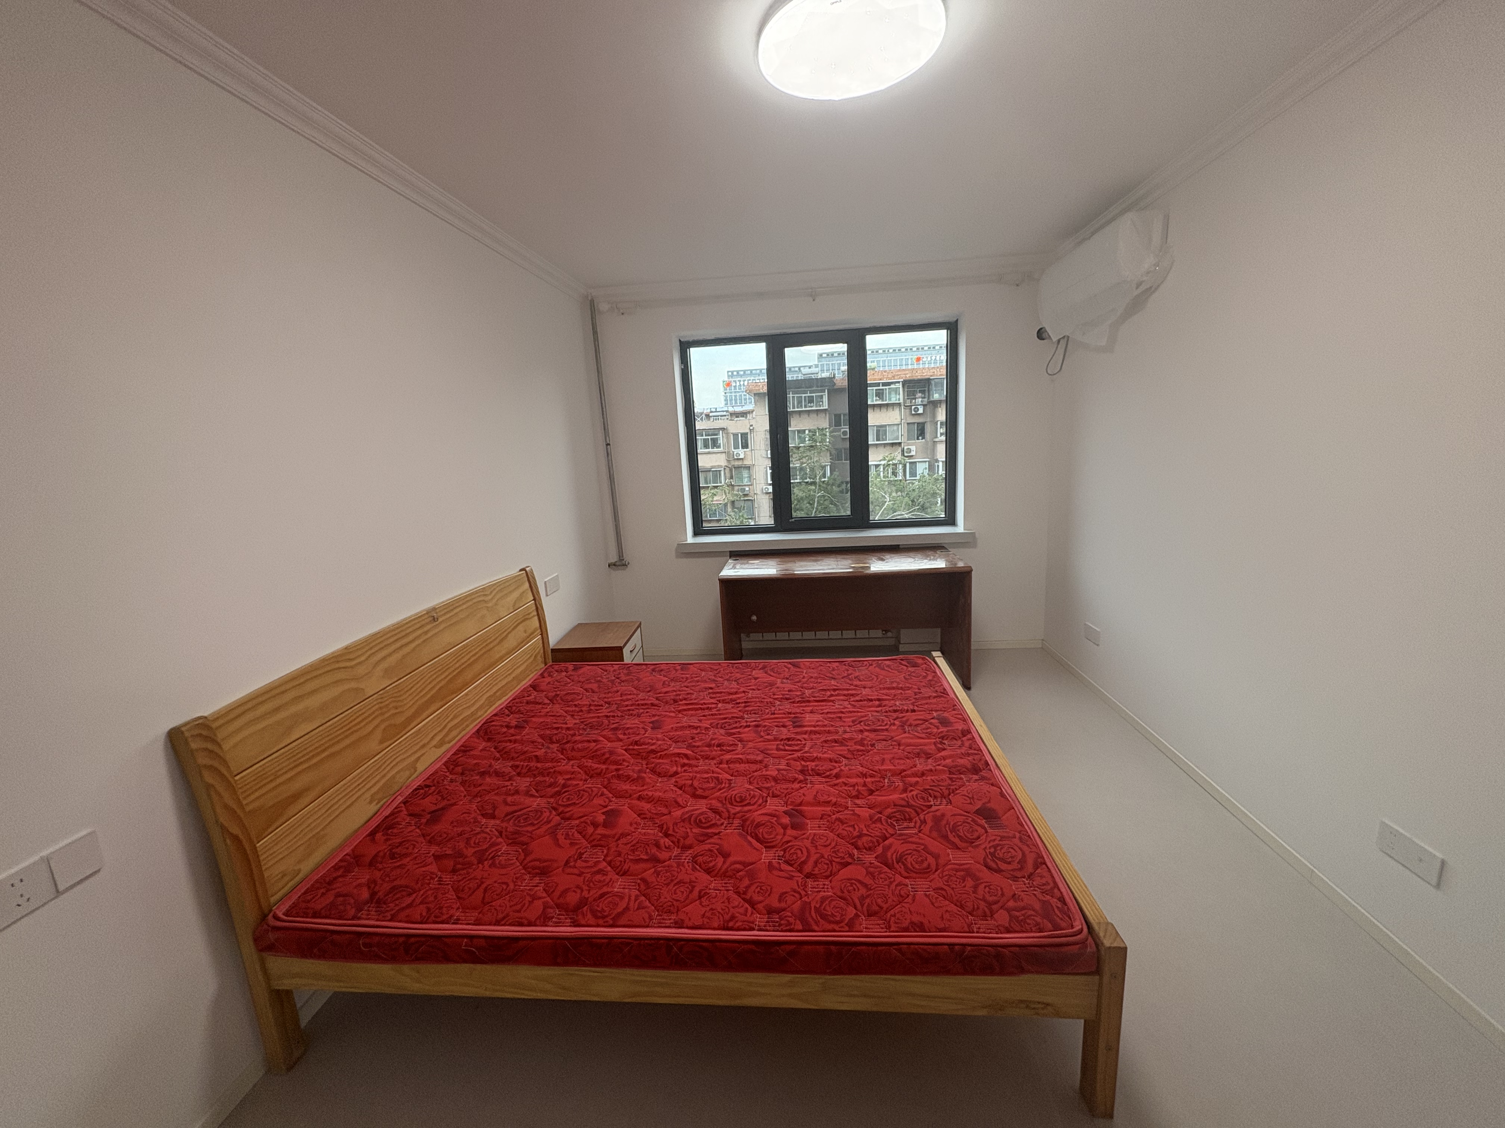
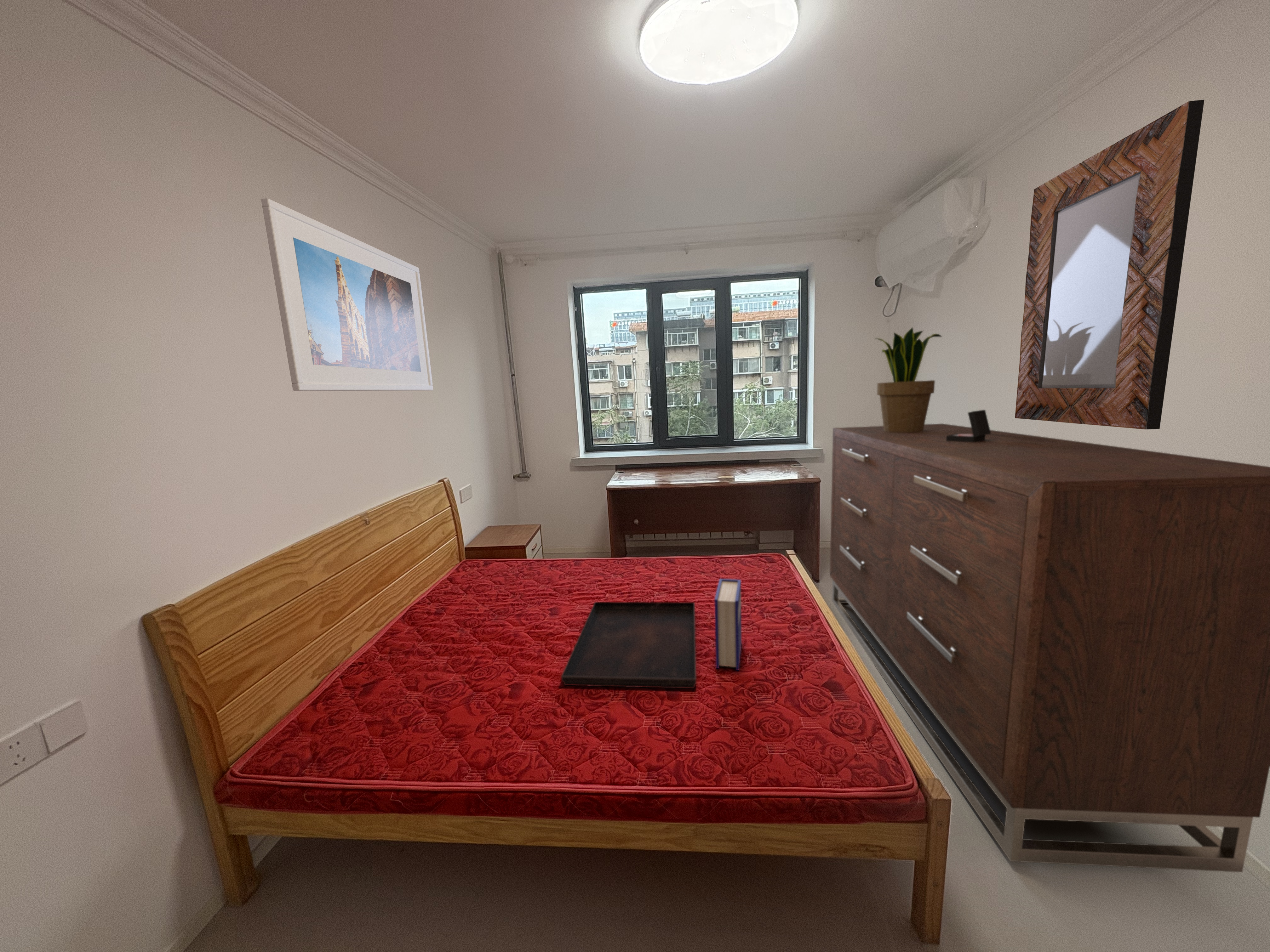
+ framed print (368, 317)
+ dresser (960, 568)
+ hardback book (729, 622)
+ serving tray (637, 639)
+ jewelry box (970, 424)
+ potted plant (904, 379)
+ home mirror (1088, 294)
